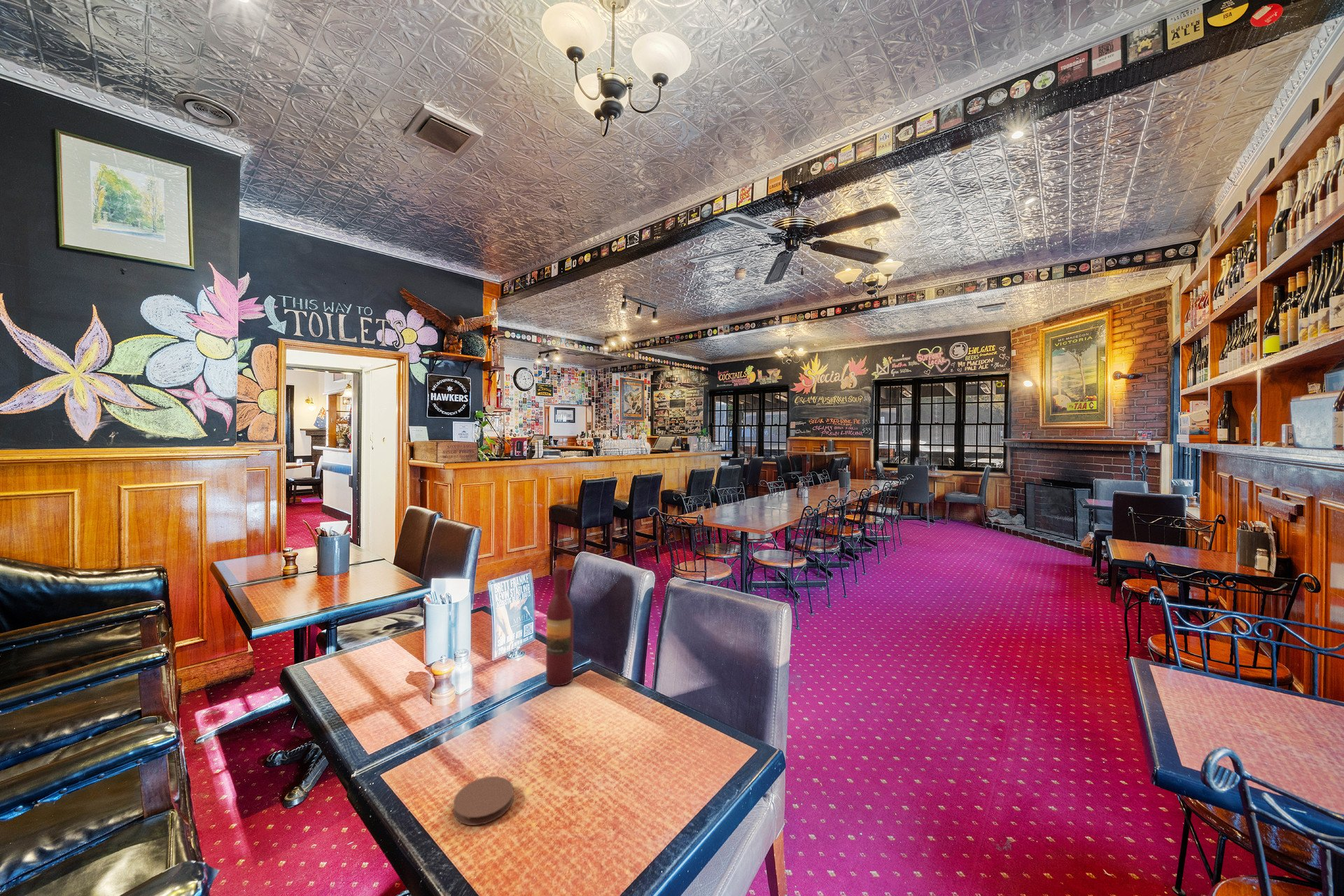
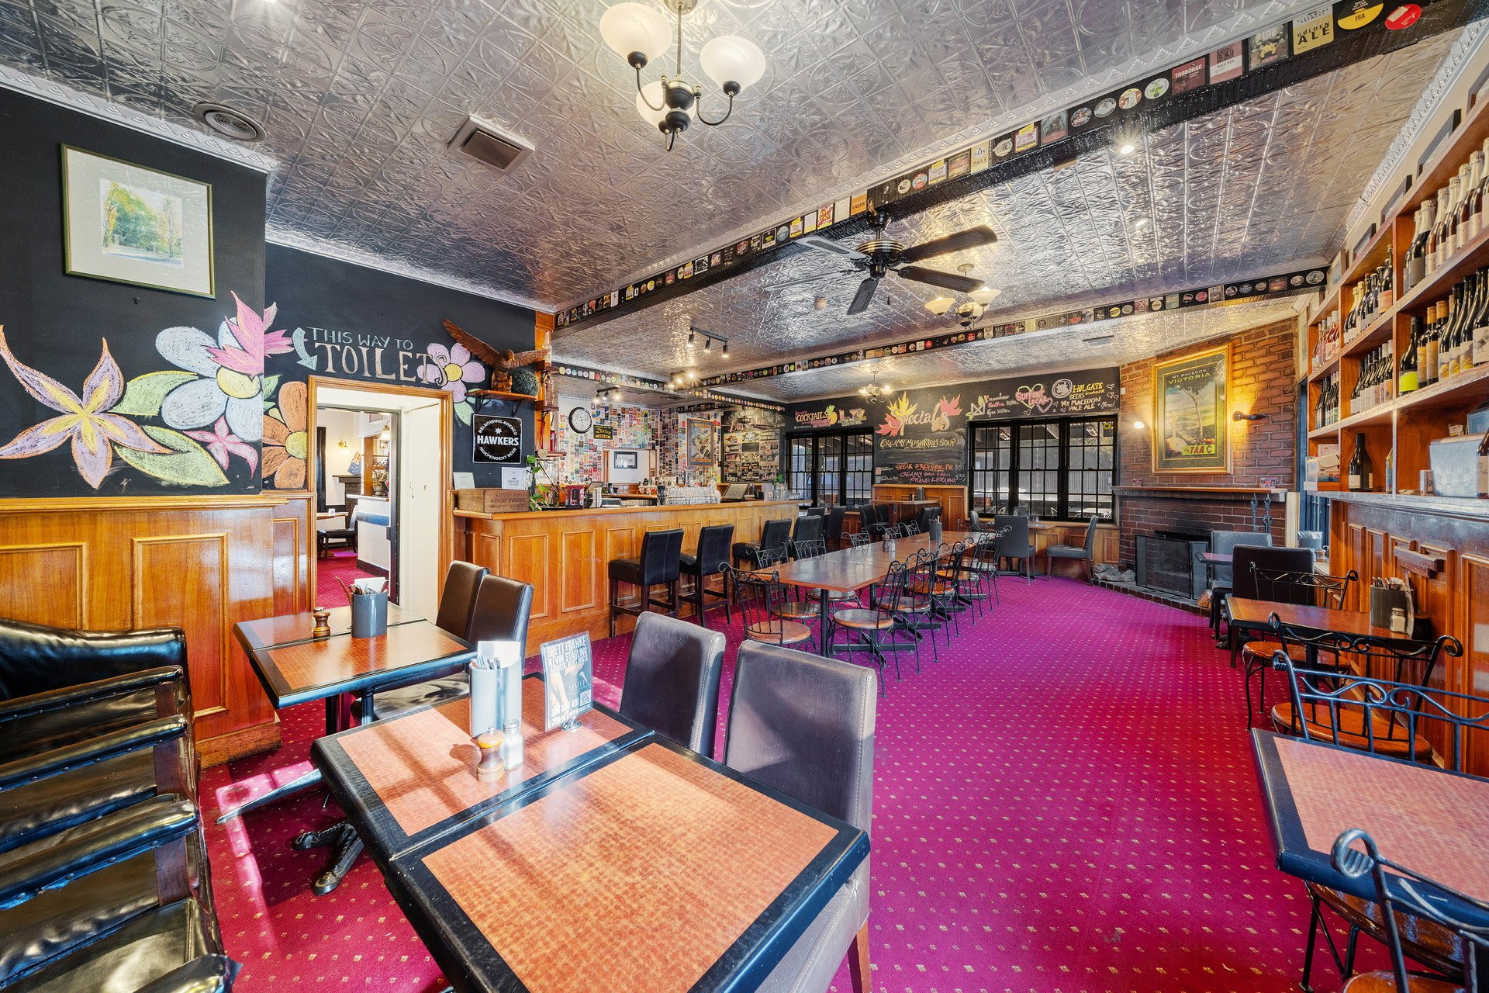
- coaster (484, 799)
- wine bottle (560, 624)
